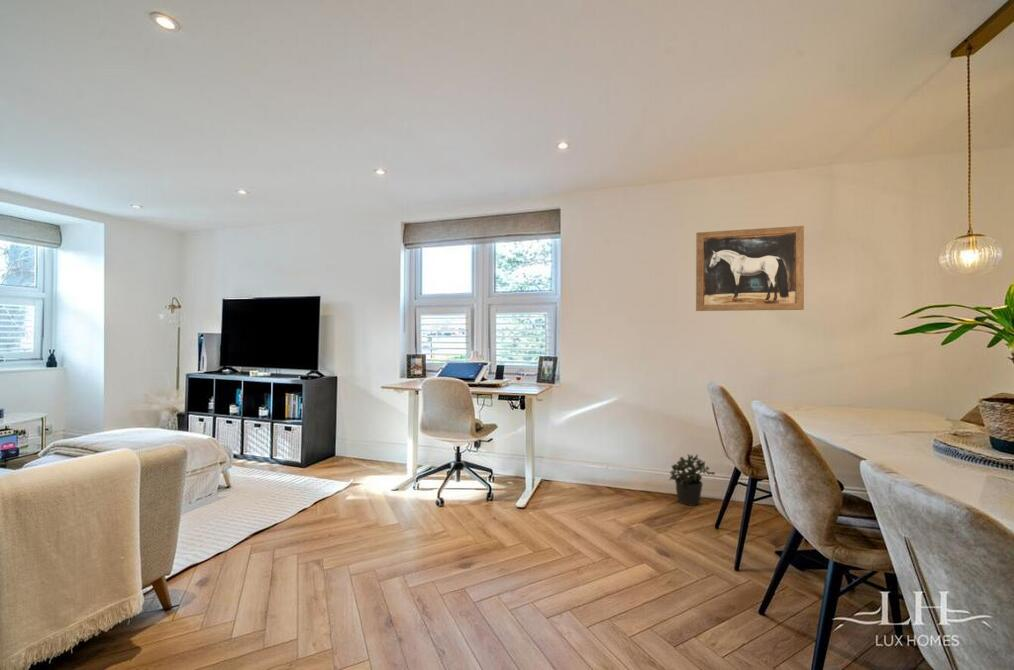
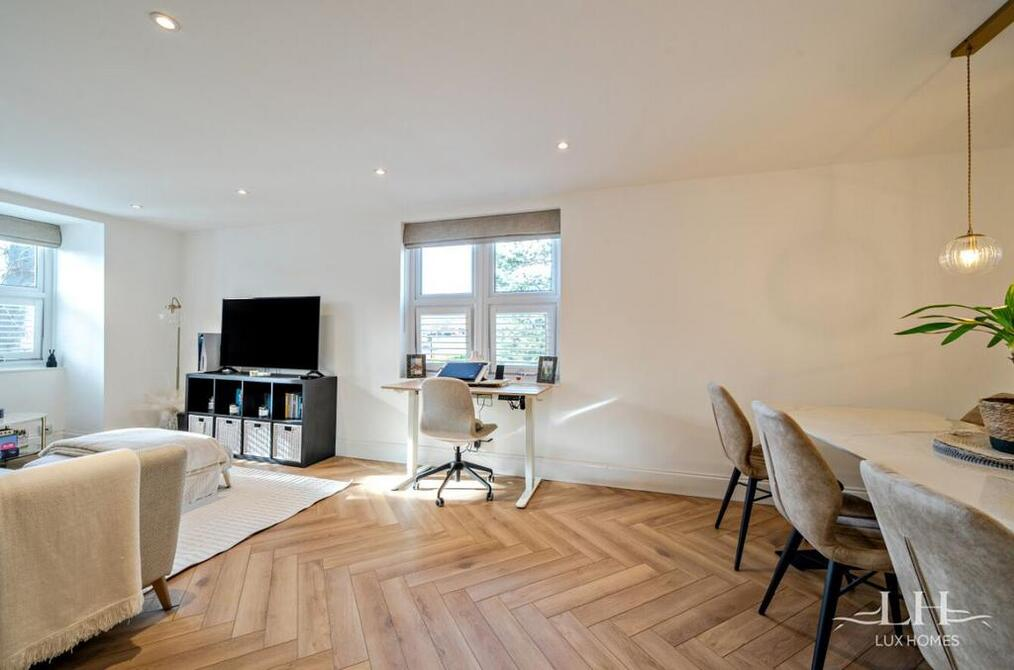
- wall art (747, 269)
- potted plant (691, 478)
